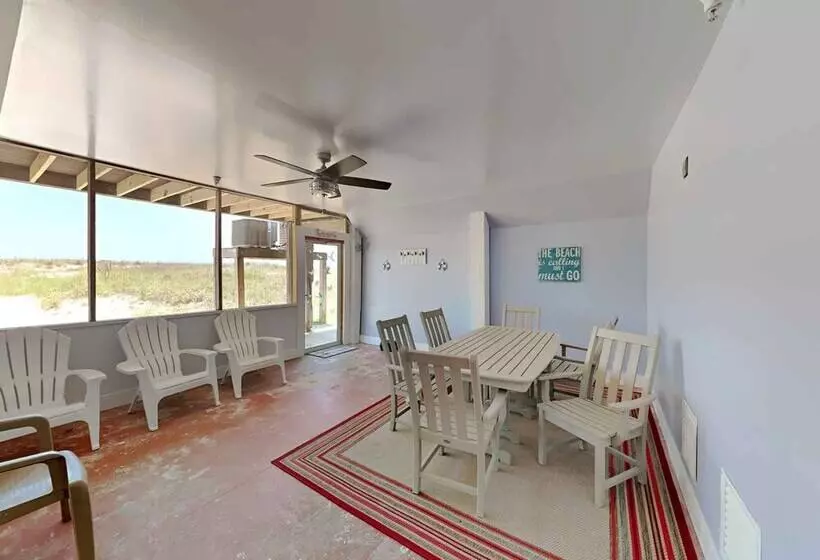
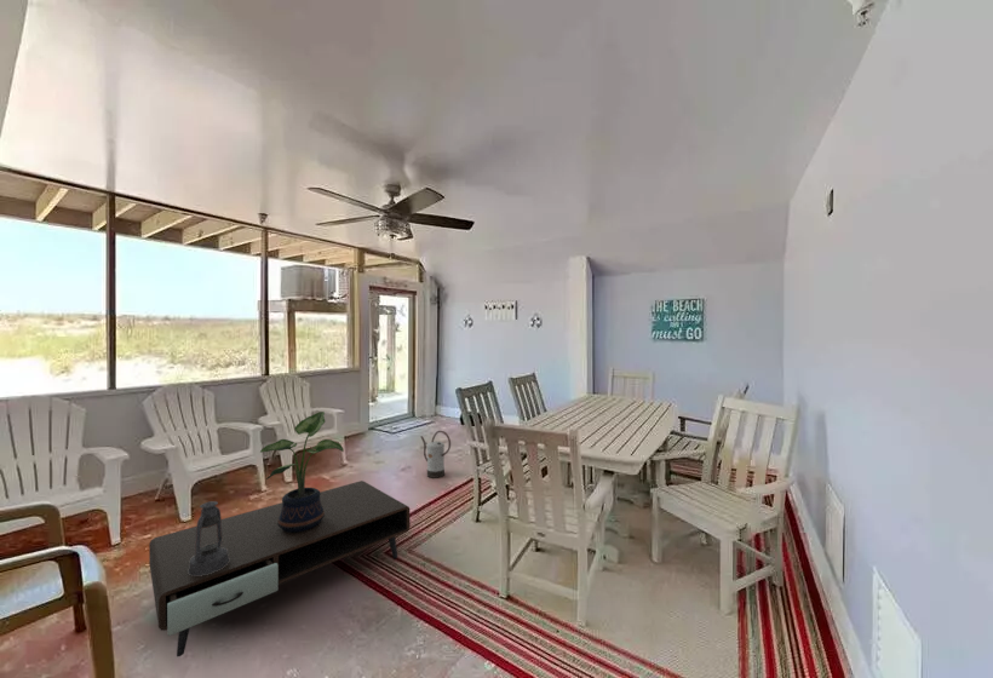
+ watering can (435, 452)
+ potted plant (305, 469)
+ coffee table (294, 551)
+ lantern (207, 527)
